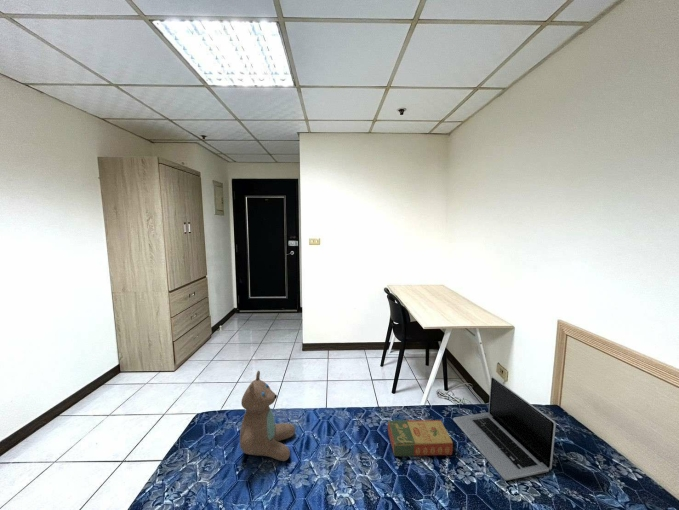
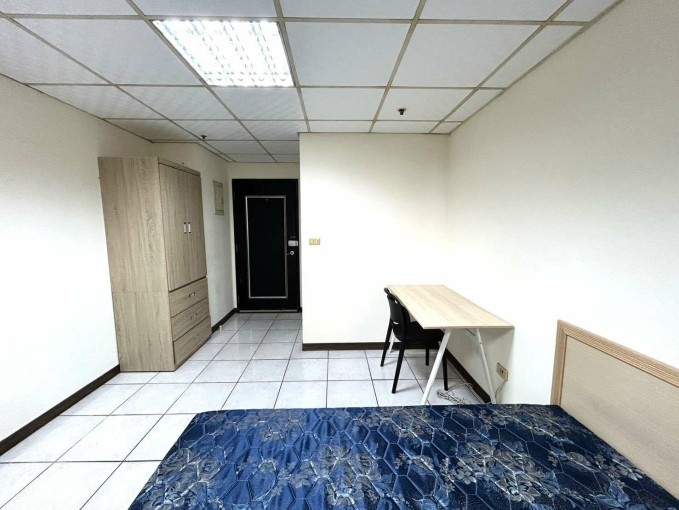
- book (418, 437)
- laptop (497, 421)
- teddy bear (267, 412)
